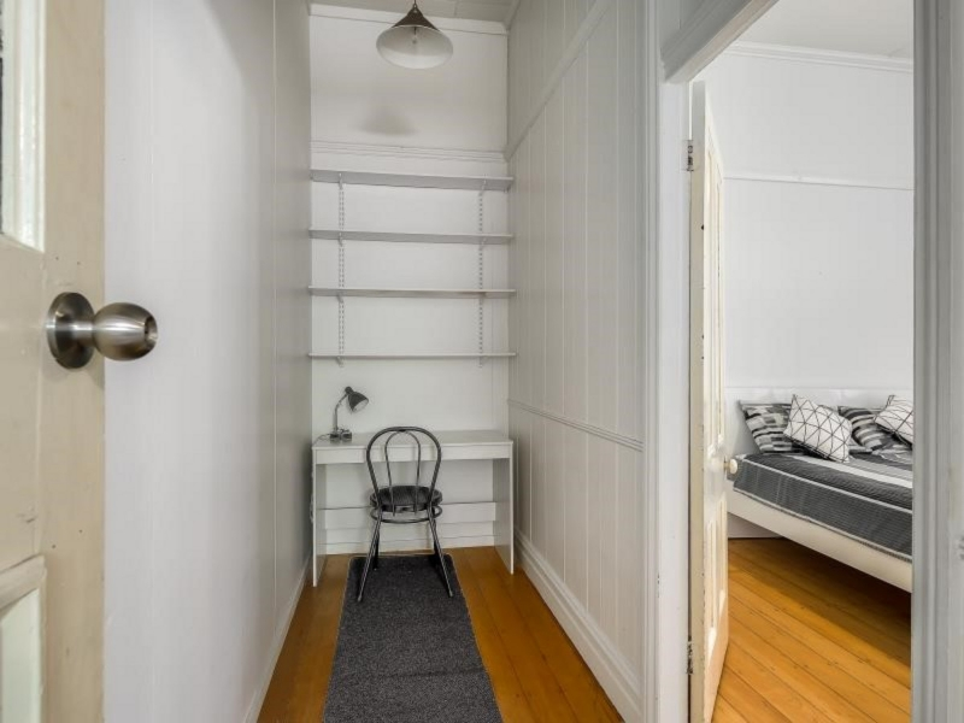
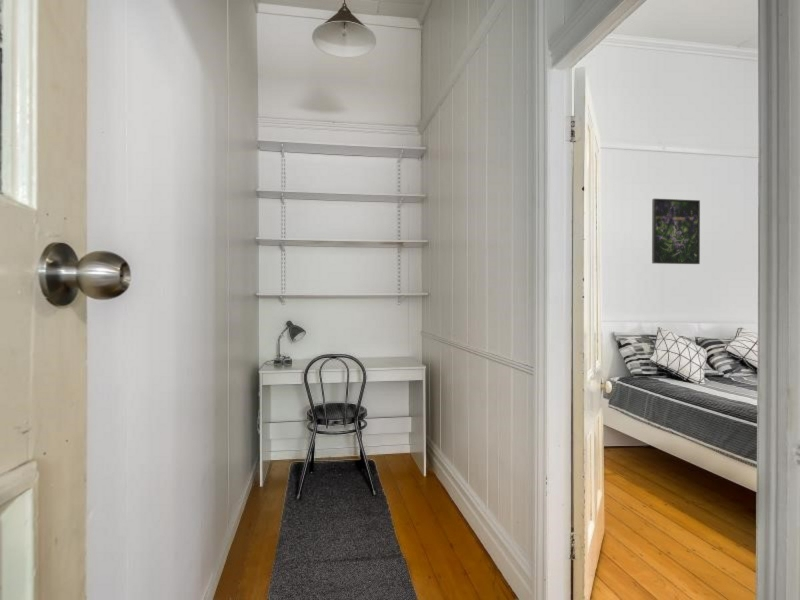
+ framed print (676, 231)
